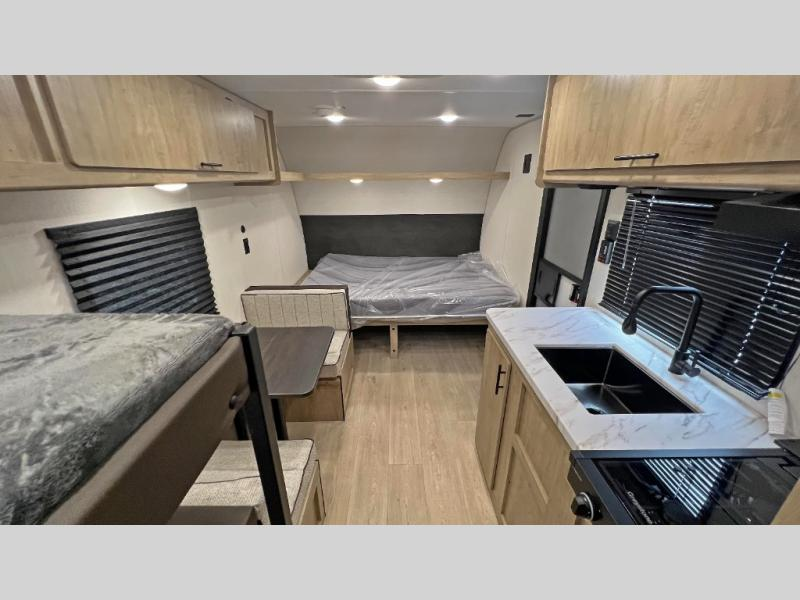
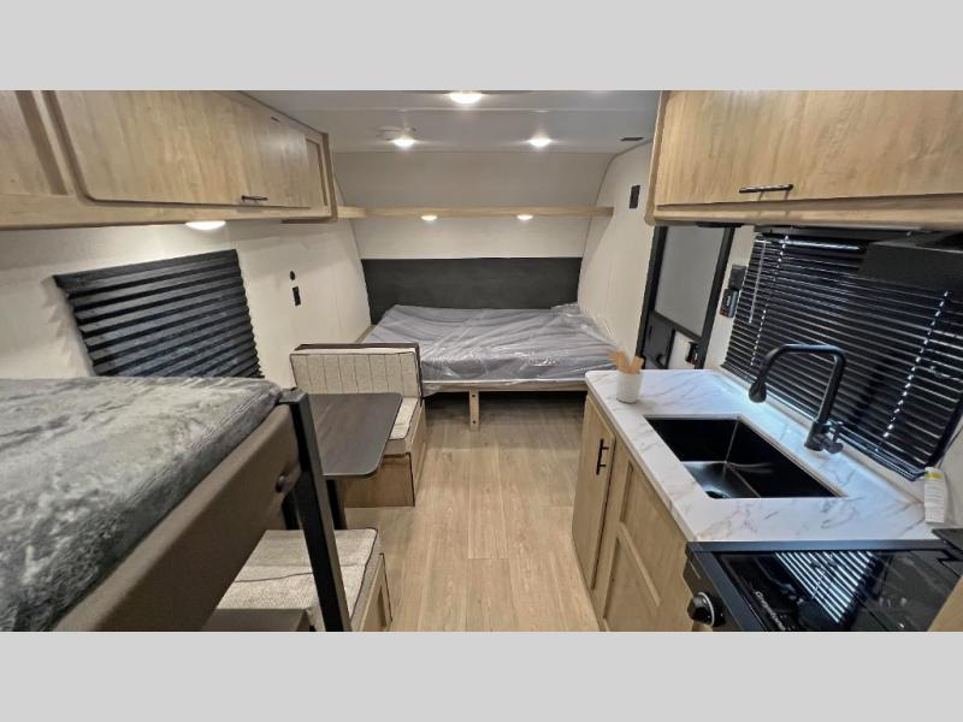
+ utensil holder (624, 374)
